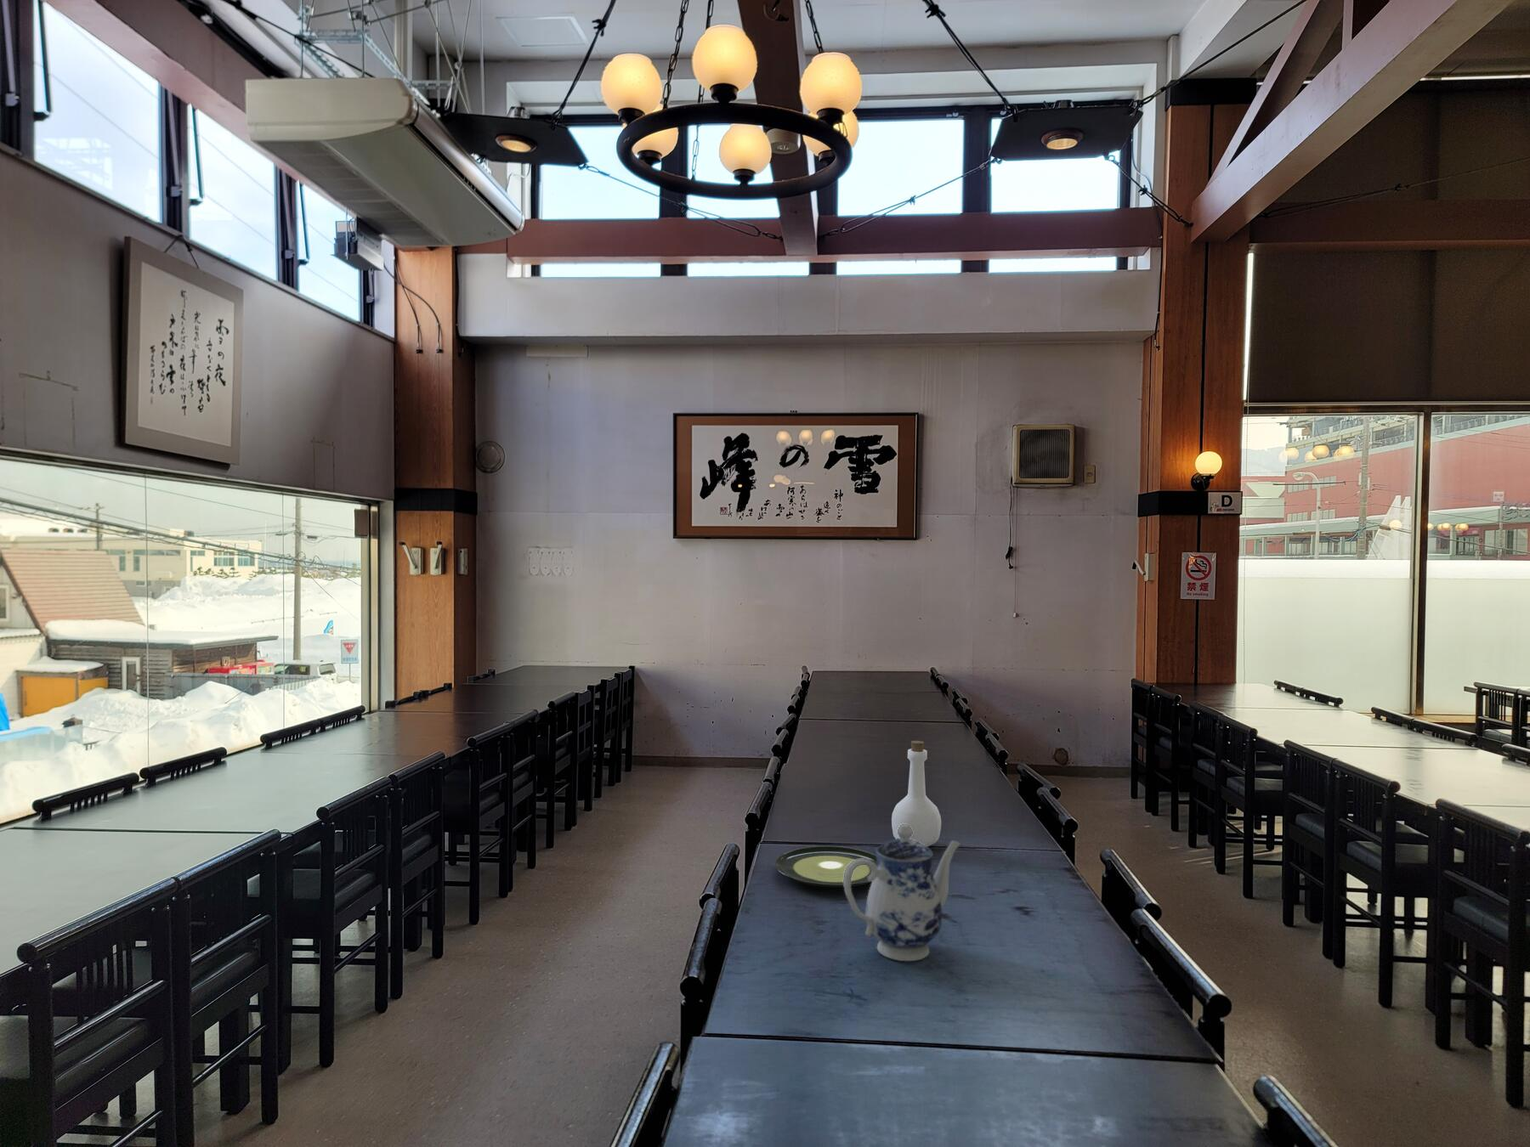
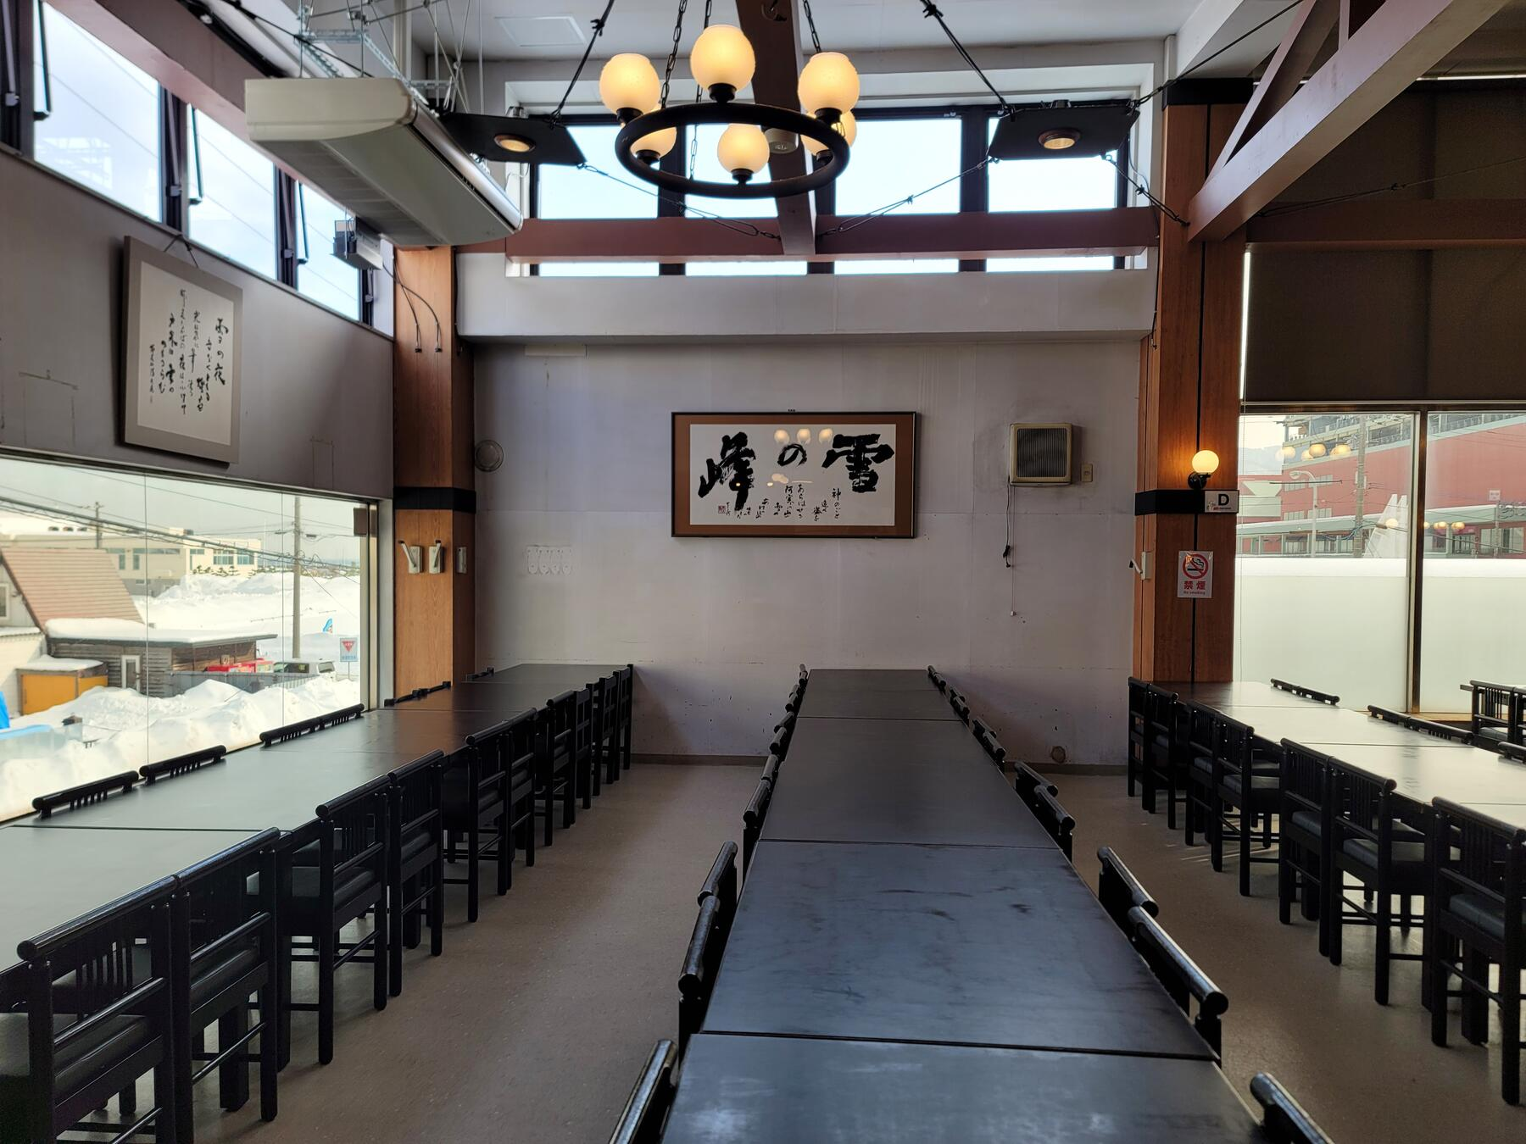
- teapot (904, 887)
- plate (831, 869)
- bottle (917, 794)
